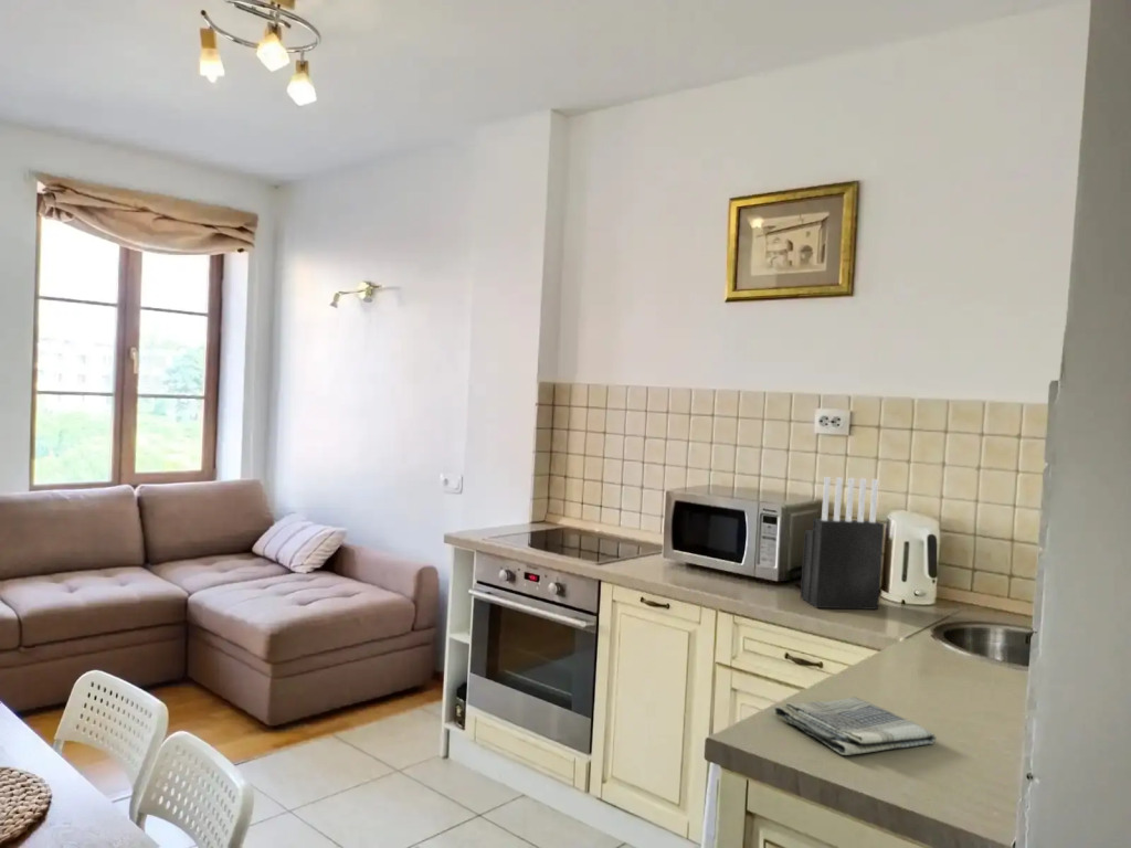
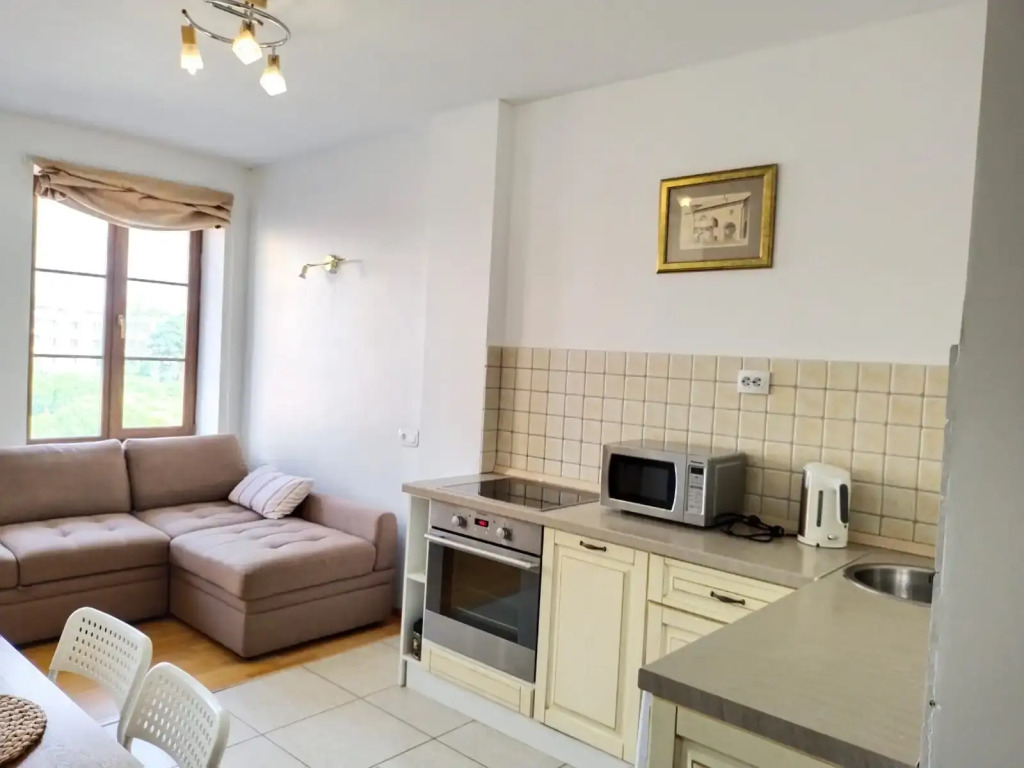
- dish towel (852, 720)
- knife block (841, 540)
